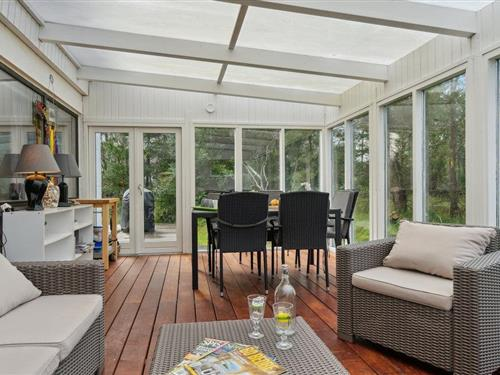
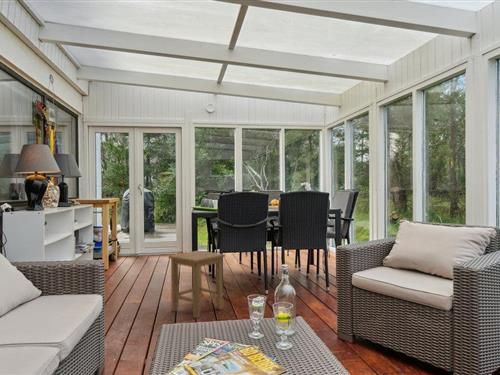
+ stool (197, 282)
